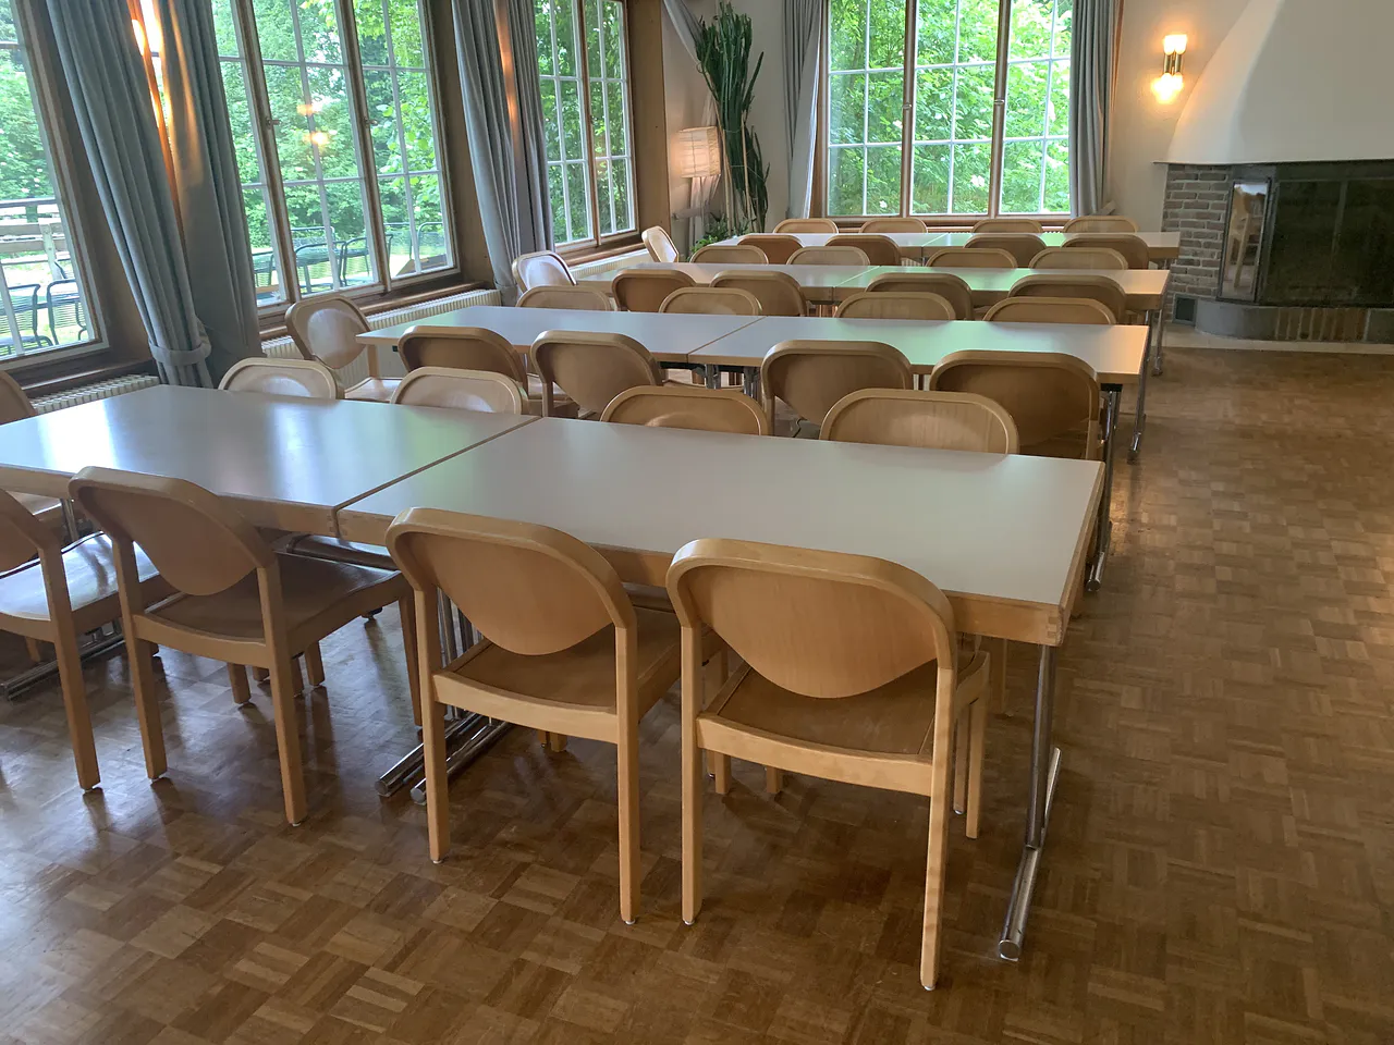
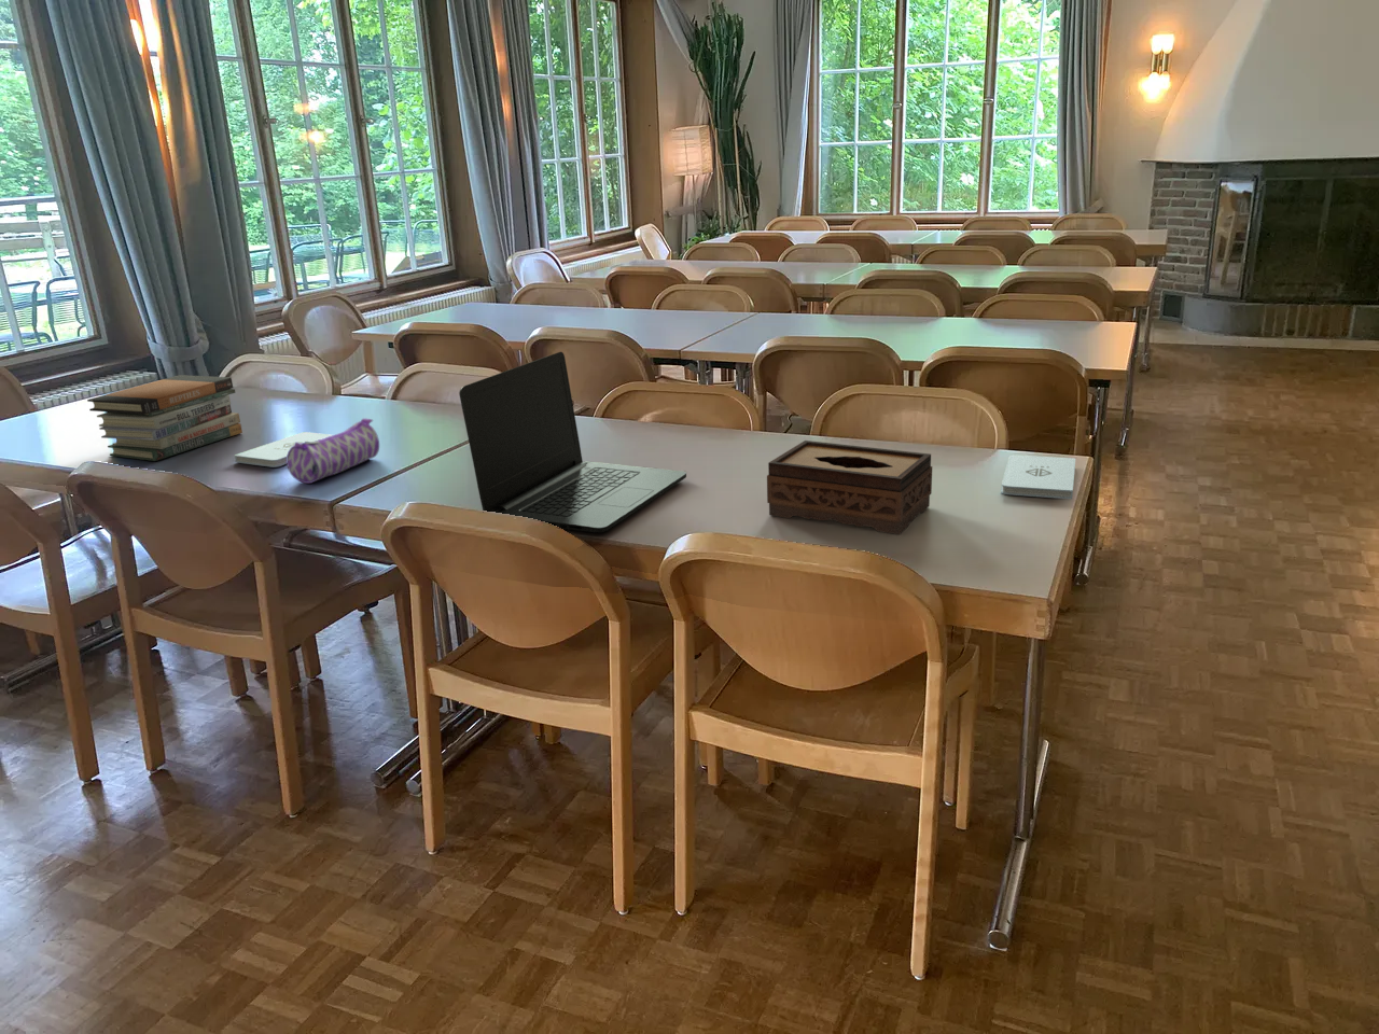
+ laptop (578, 436)
+ tissue box (849, 484)
+ book stack (168, 416)
+ pencil case (333, 451)
+ notepad (1038, 475)
+ notepad (290, 447)
